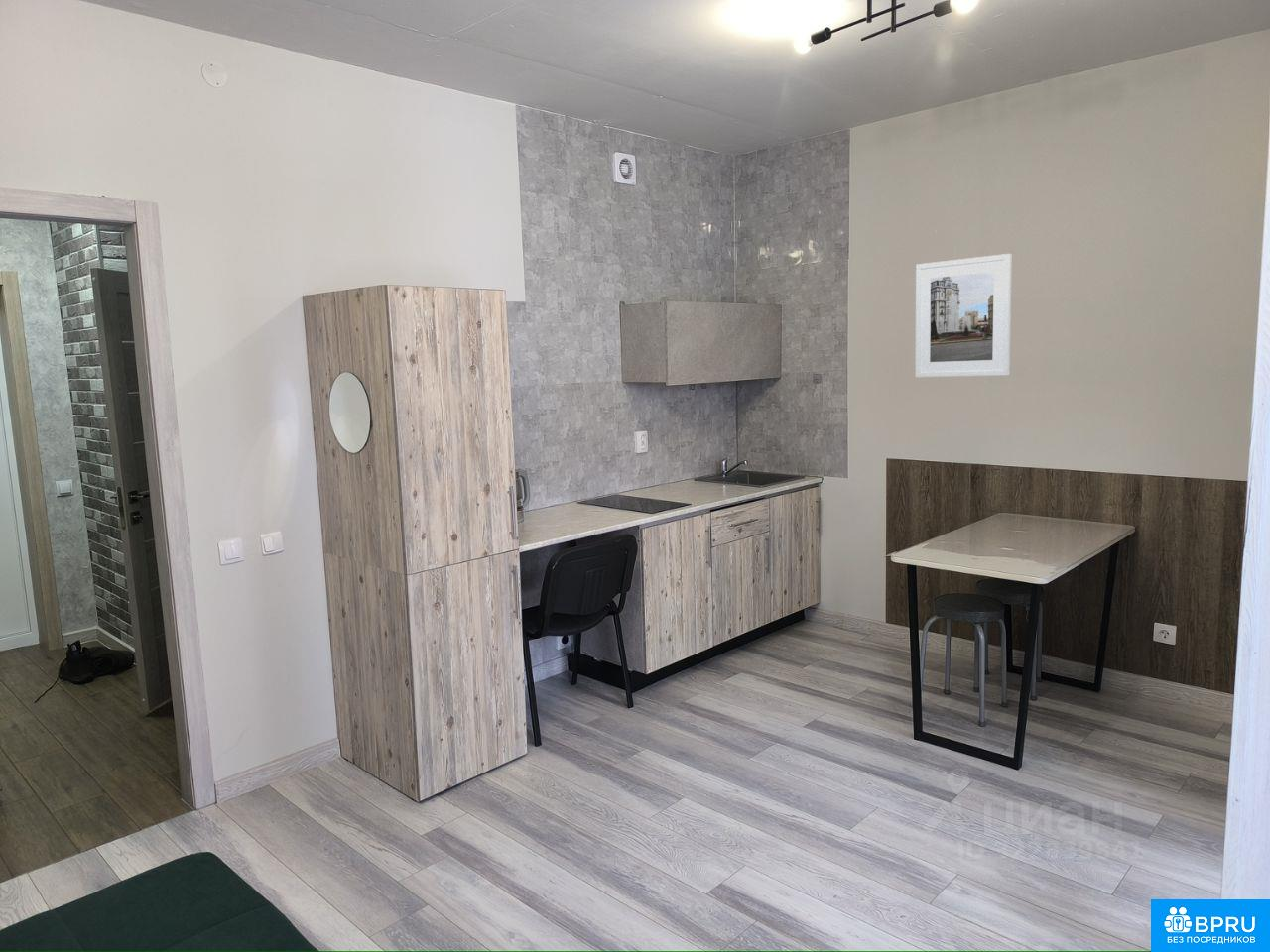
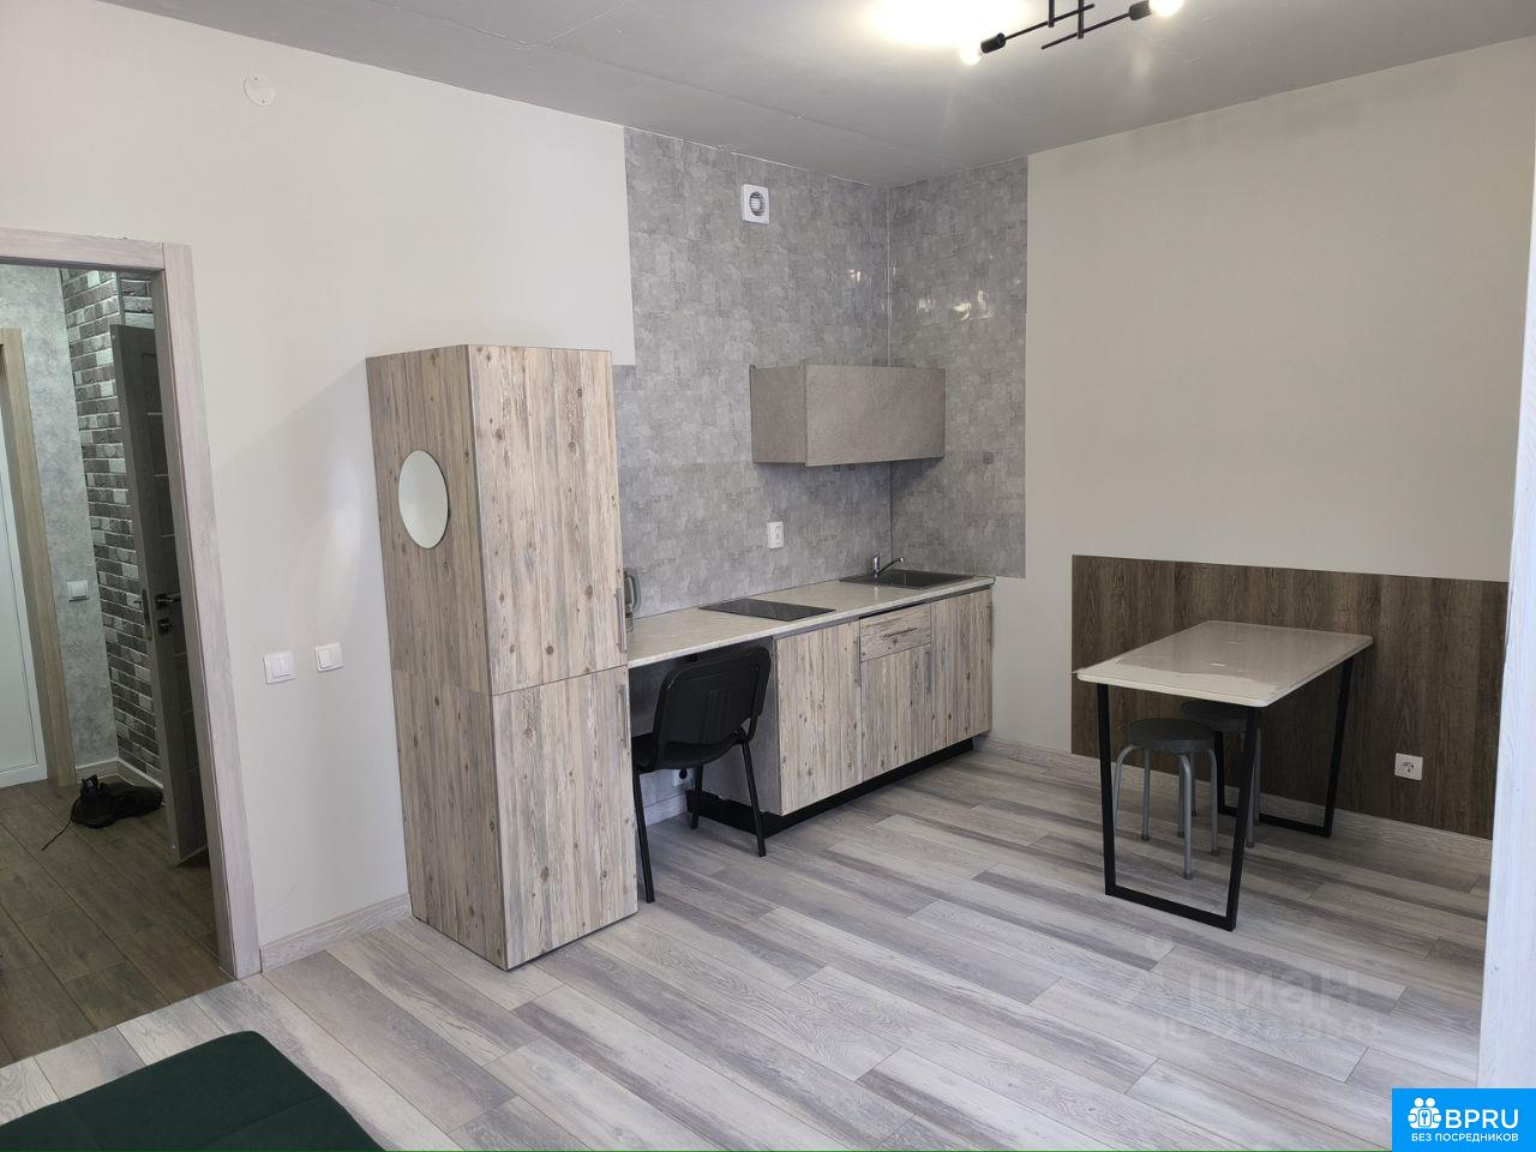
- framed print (960, 318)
